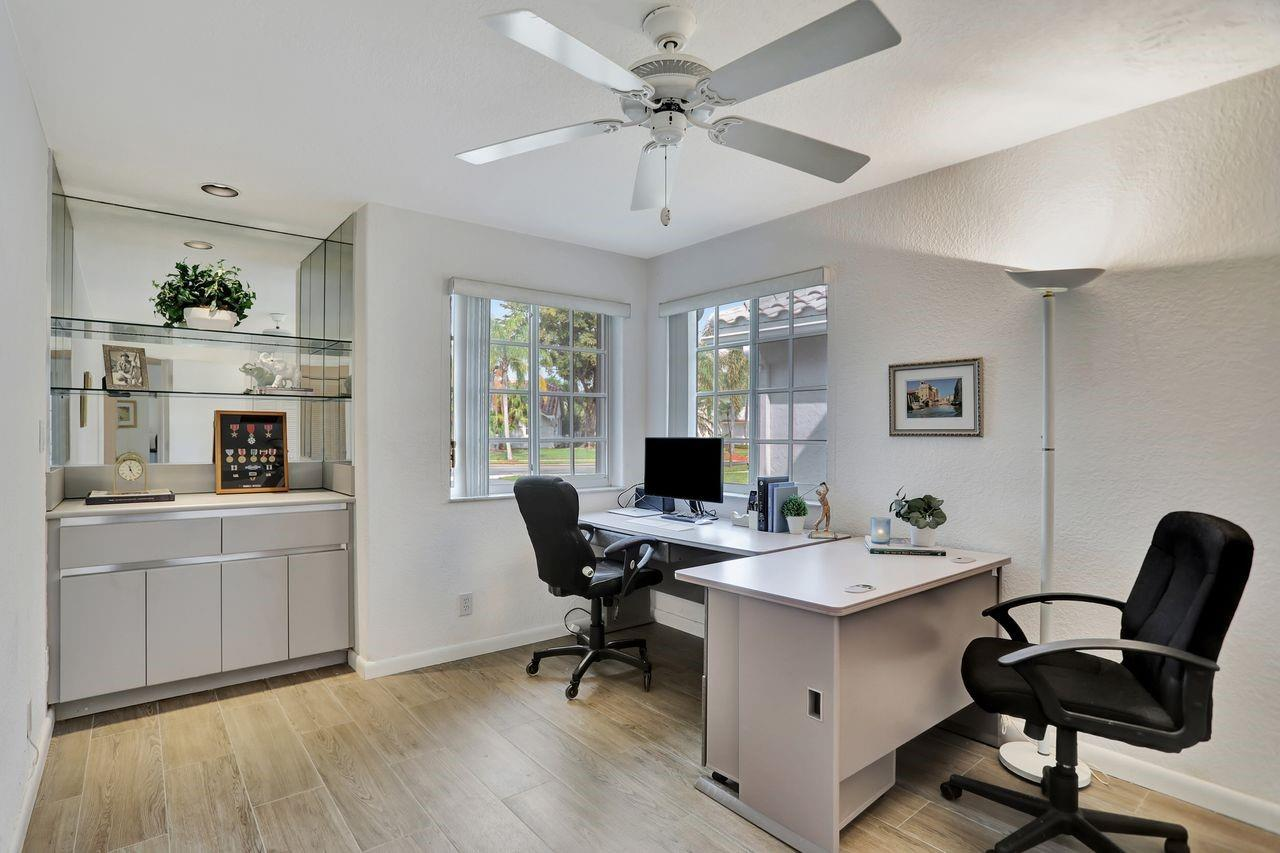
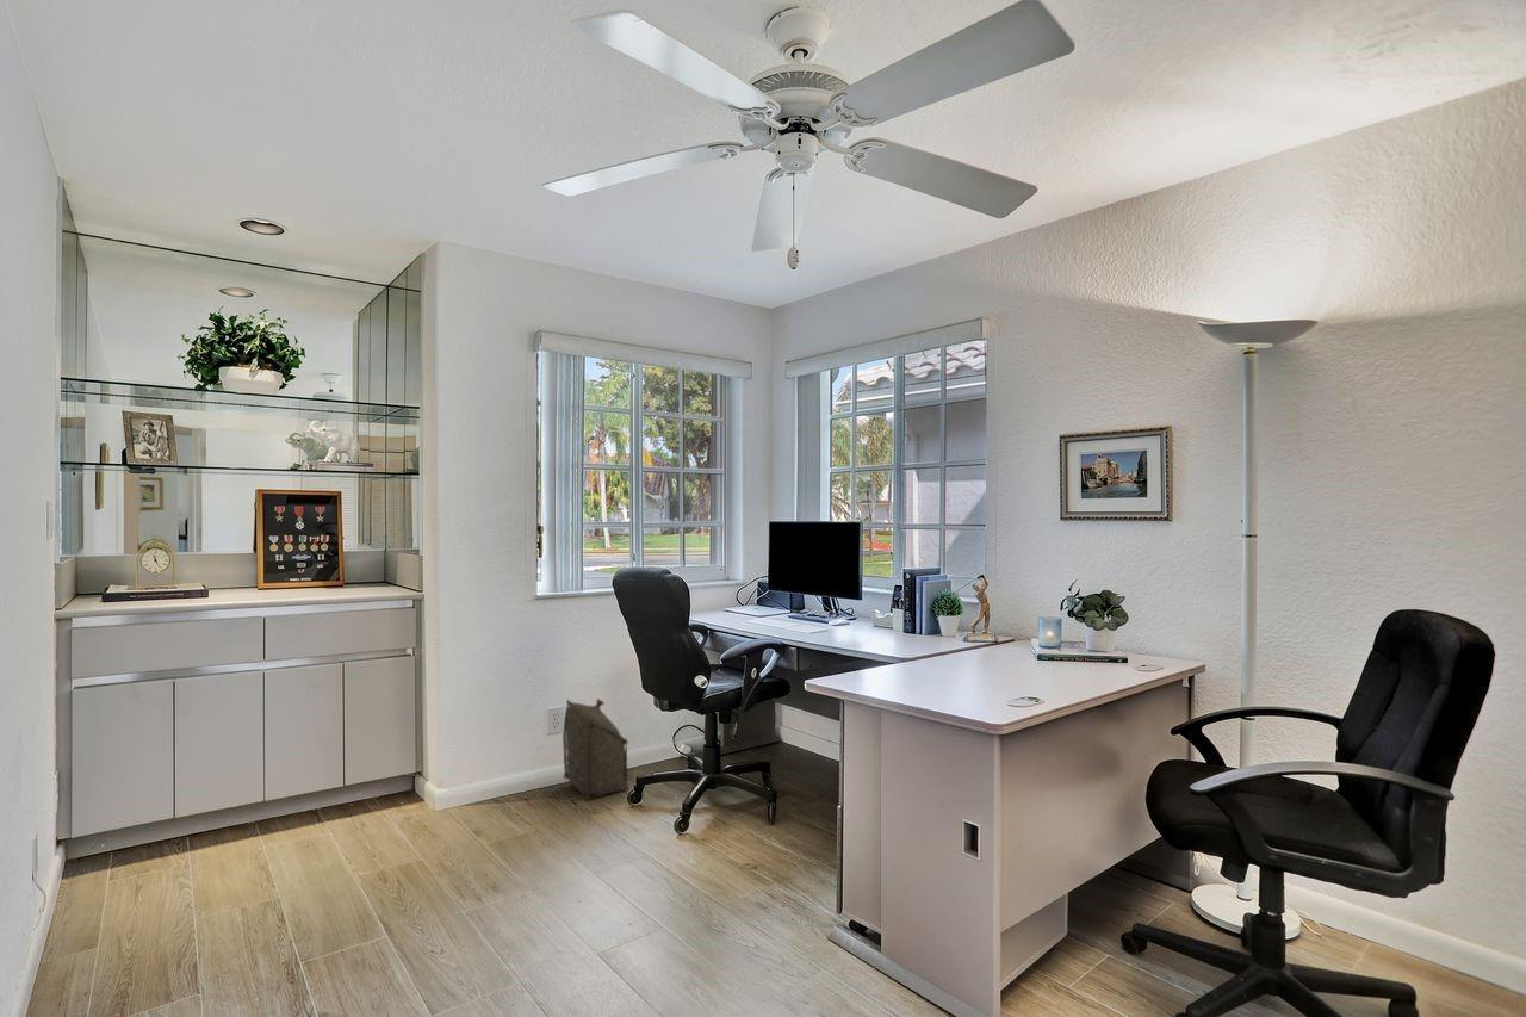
+ backpack (597, 743)
